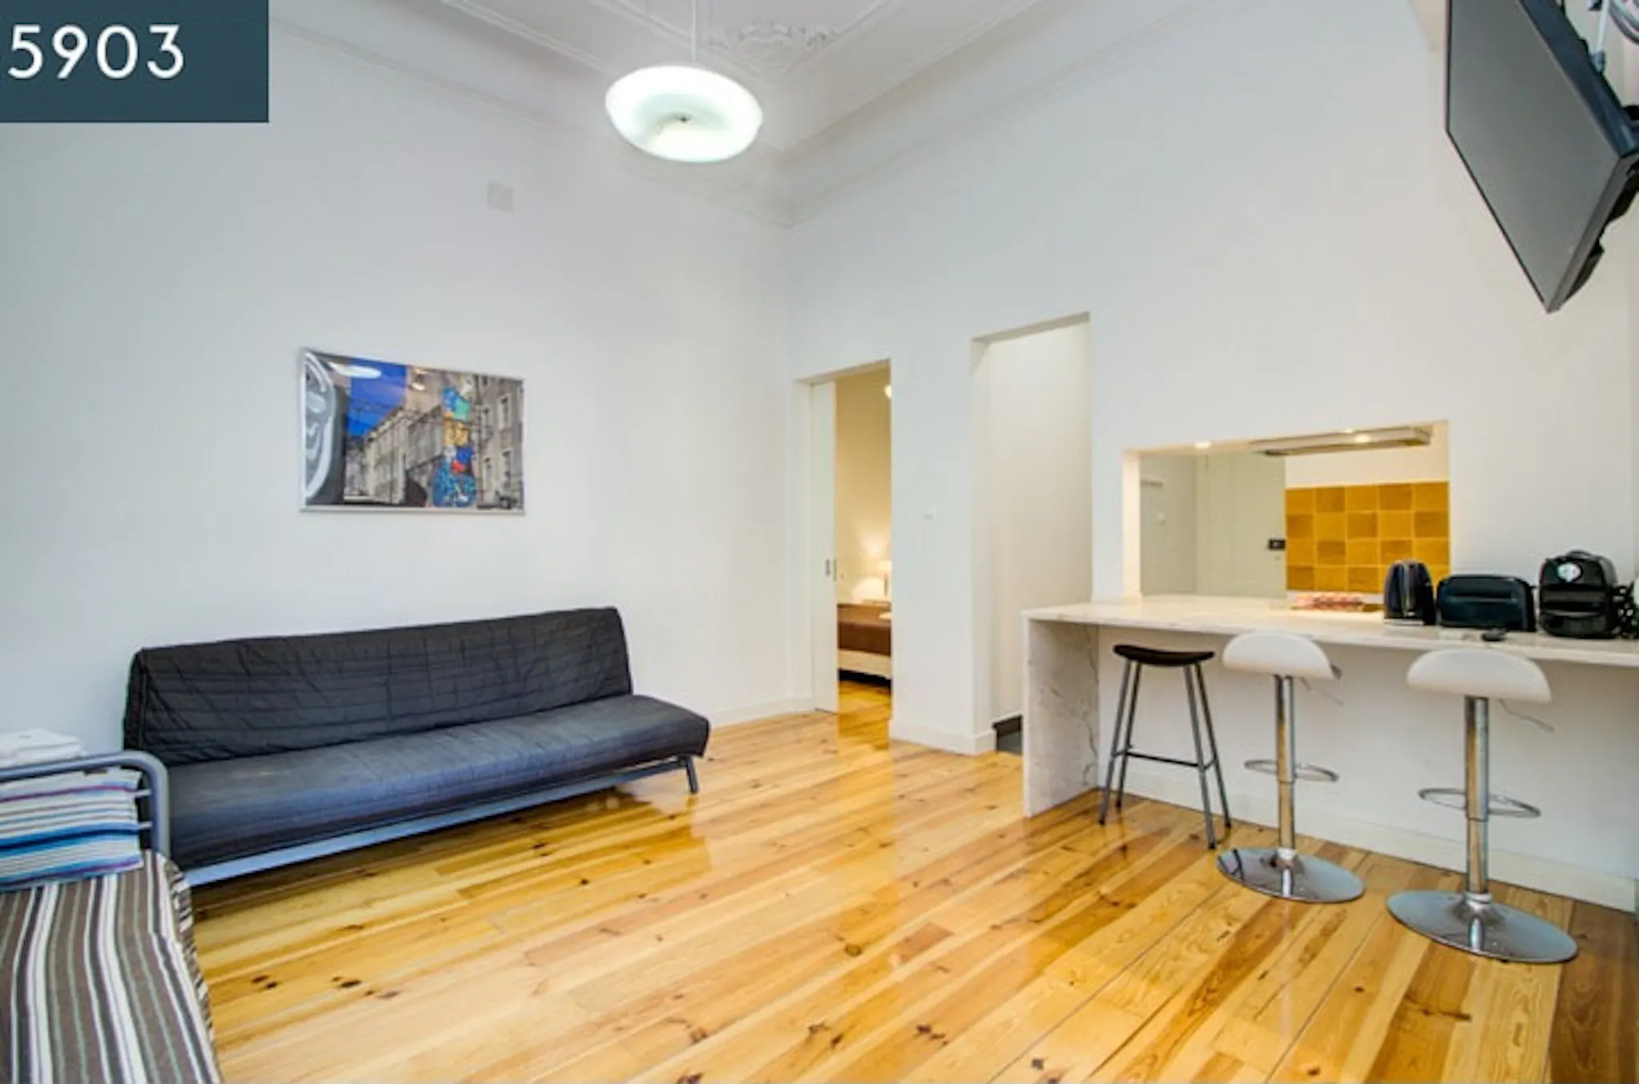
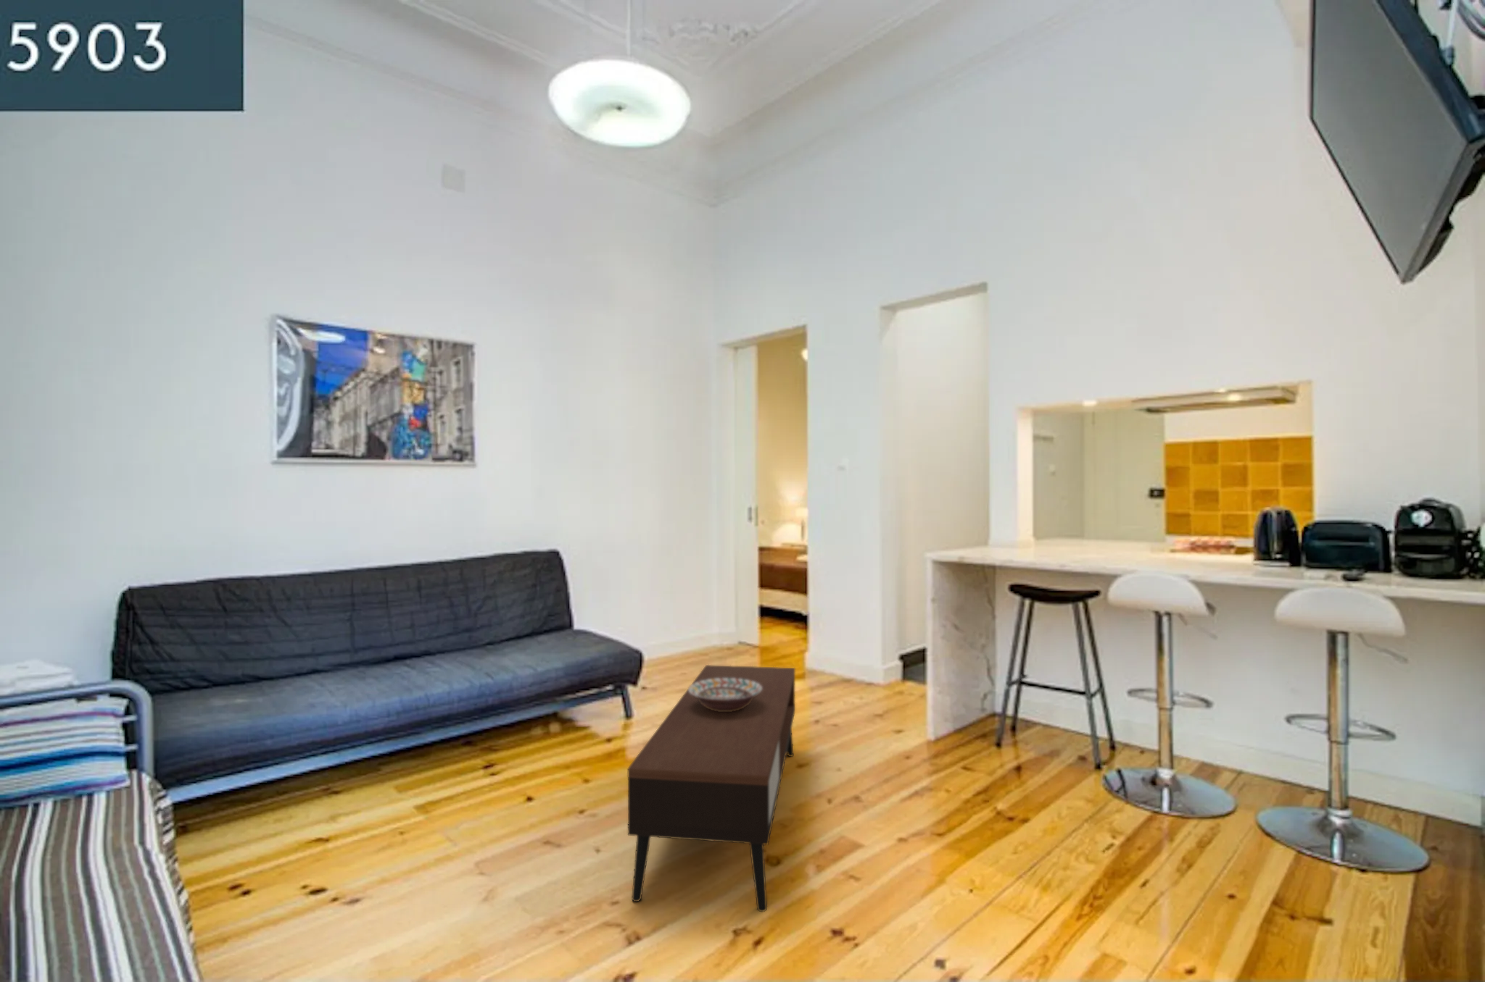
+ decorative bowl (725, 696)
+ coffee table (729, 758)
